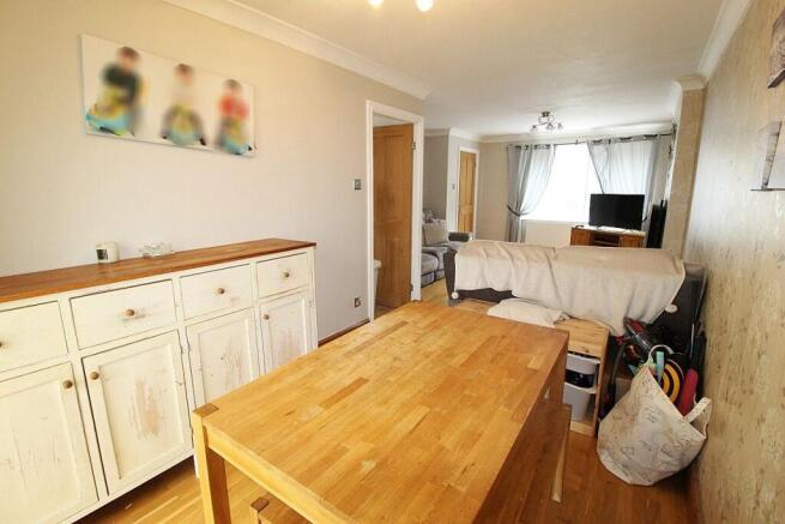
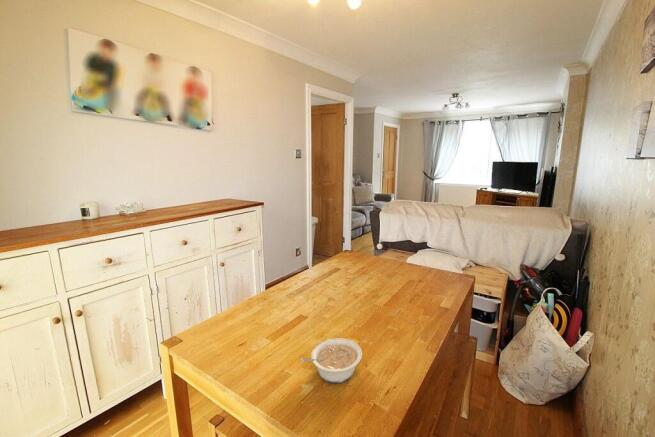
+ legume (335, 361)
